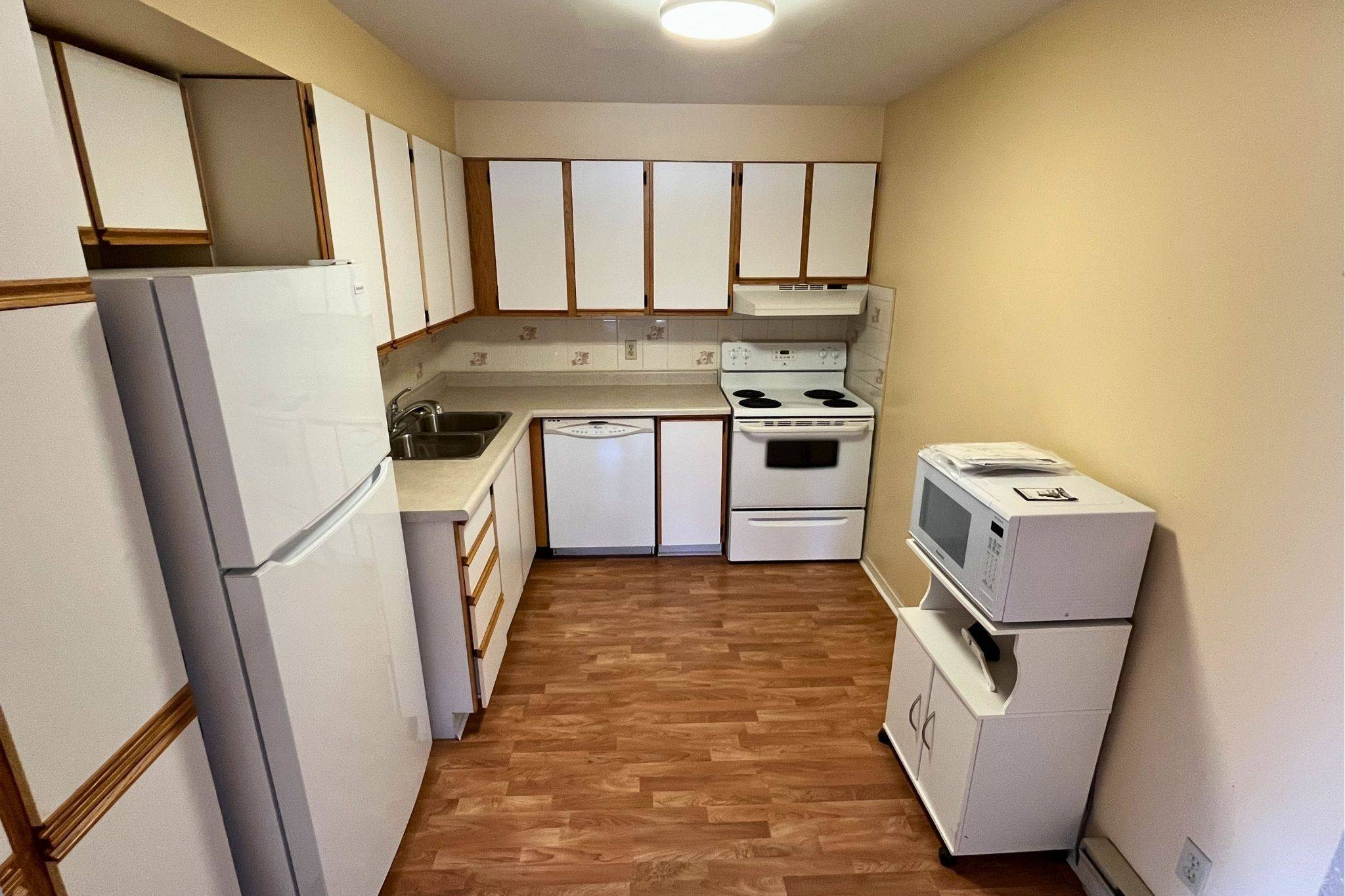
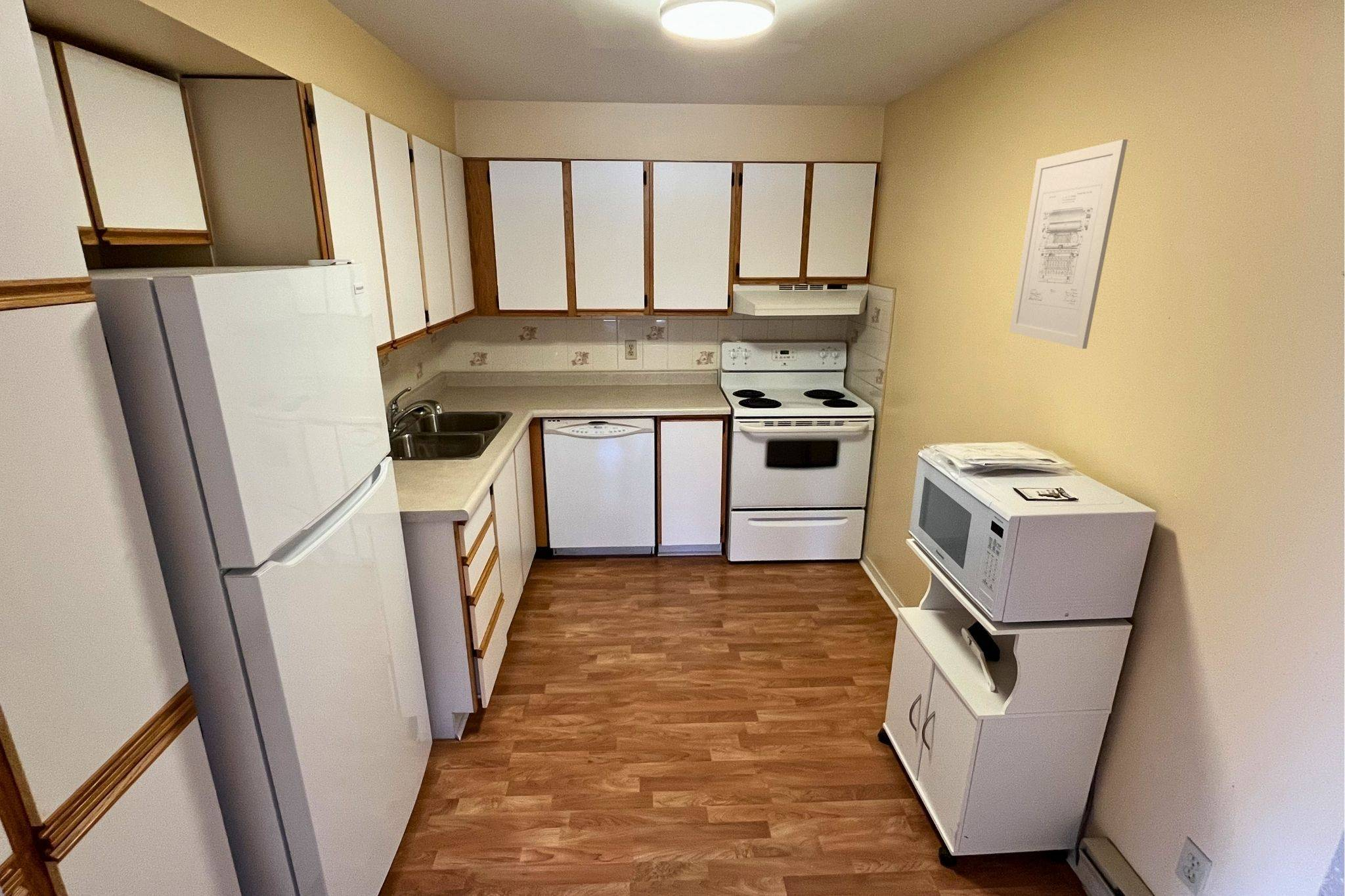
+ wall art (1060, 249)
